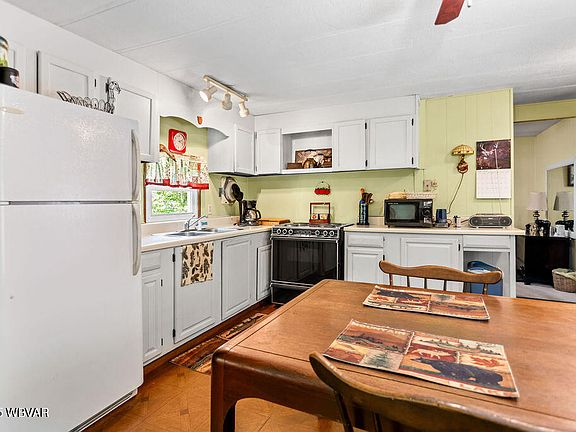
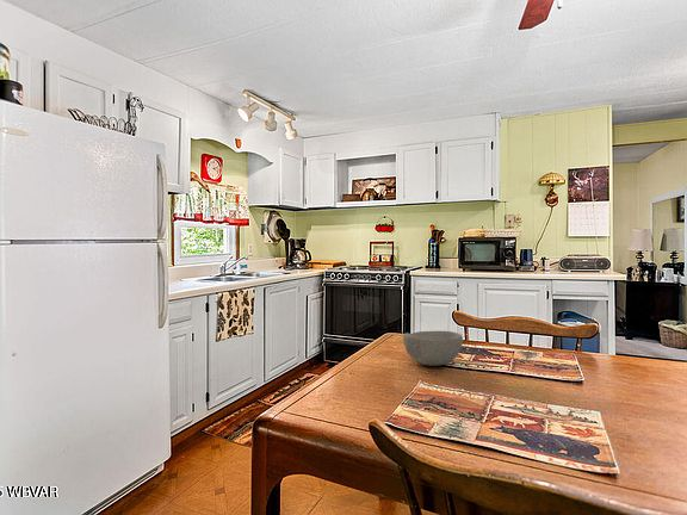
+ bowl (432, 348)
